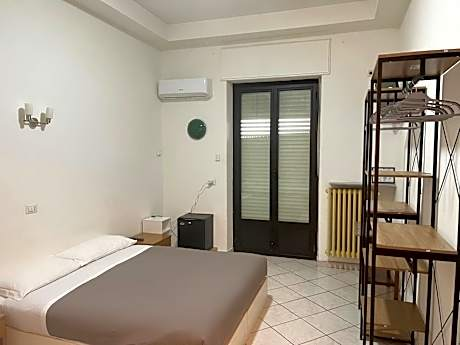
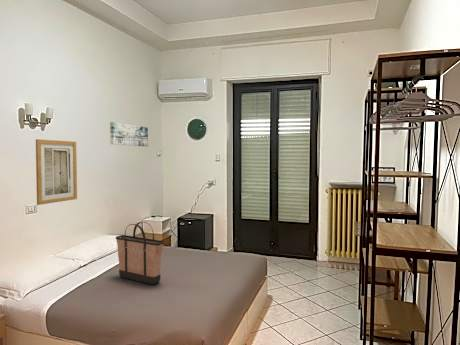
+ wall art (130, 135)
+ shopping bag (139, 251)
+ wall art (57, 171)
